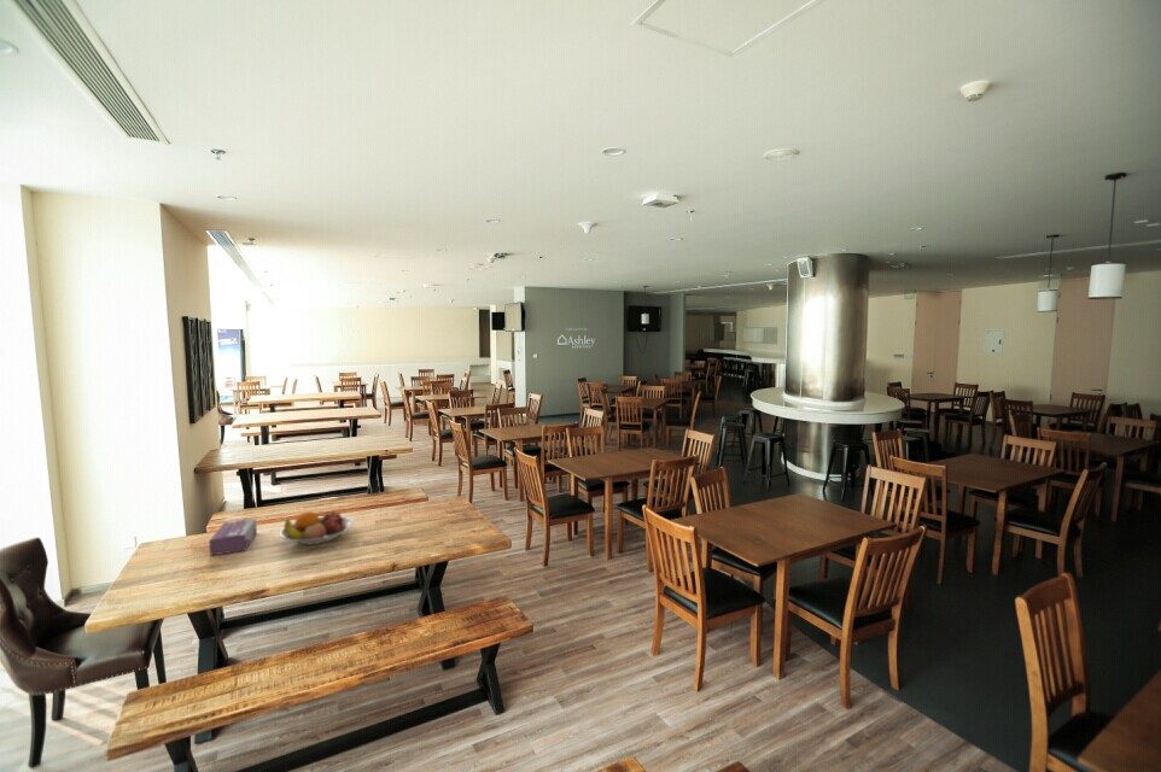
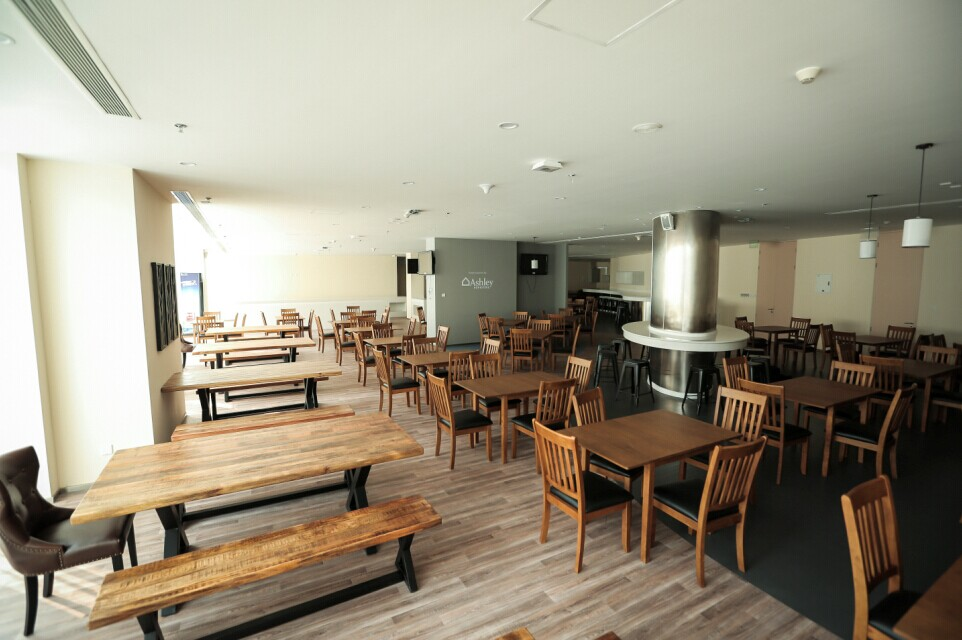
- tissue box (234, 536)
- fruit bowl (316, 525)
